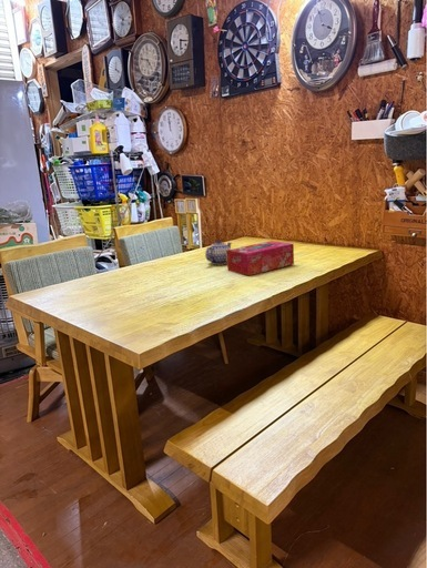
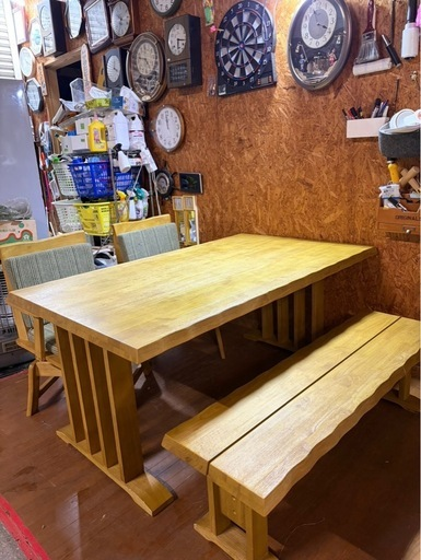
- teapot (218, 251)
- tissue box (261, 256)
